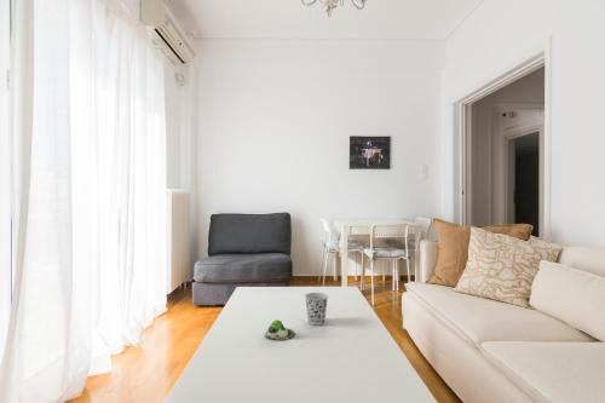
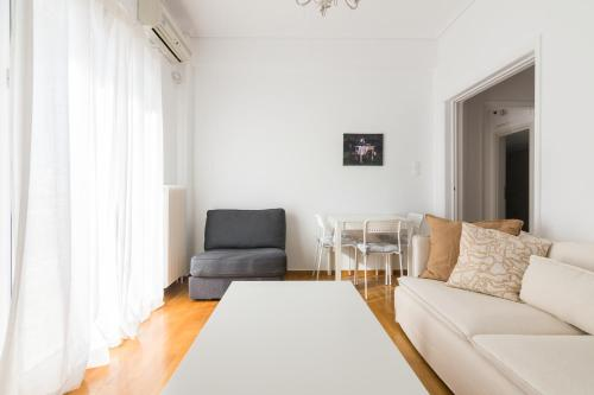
- cup (316, 309)
- succulent plant (280, 326)
